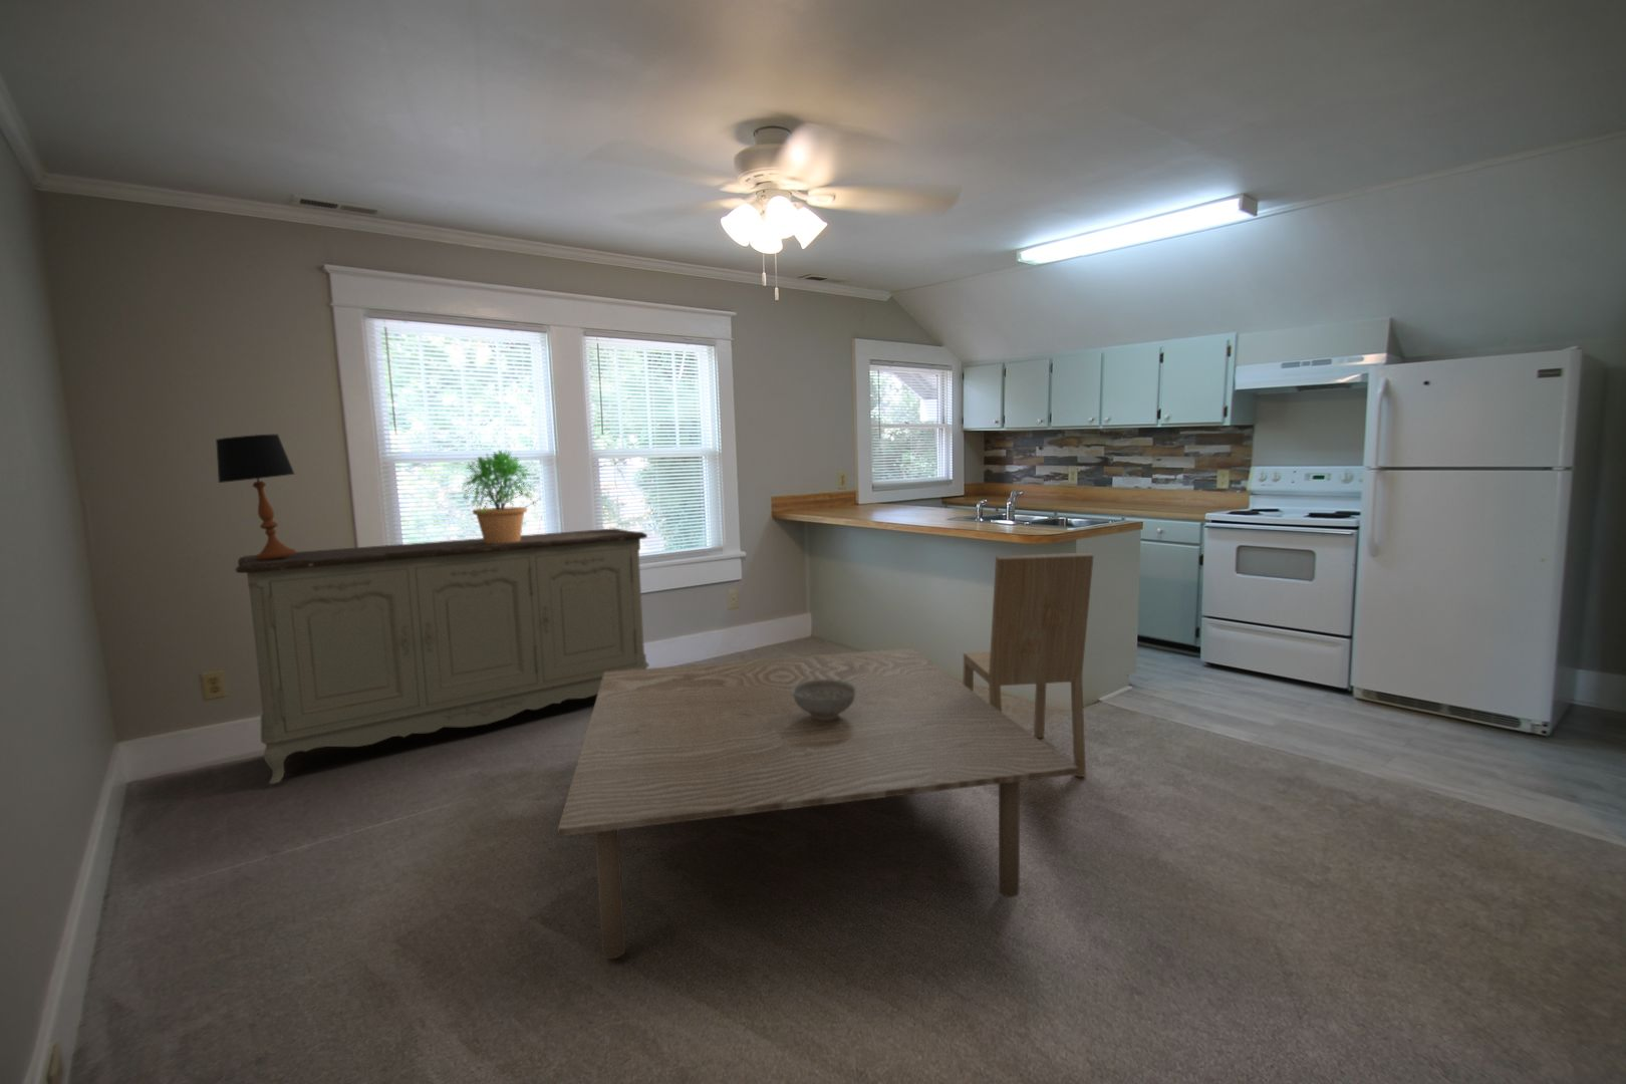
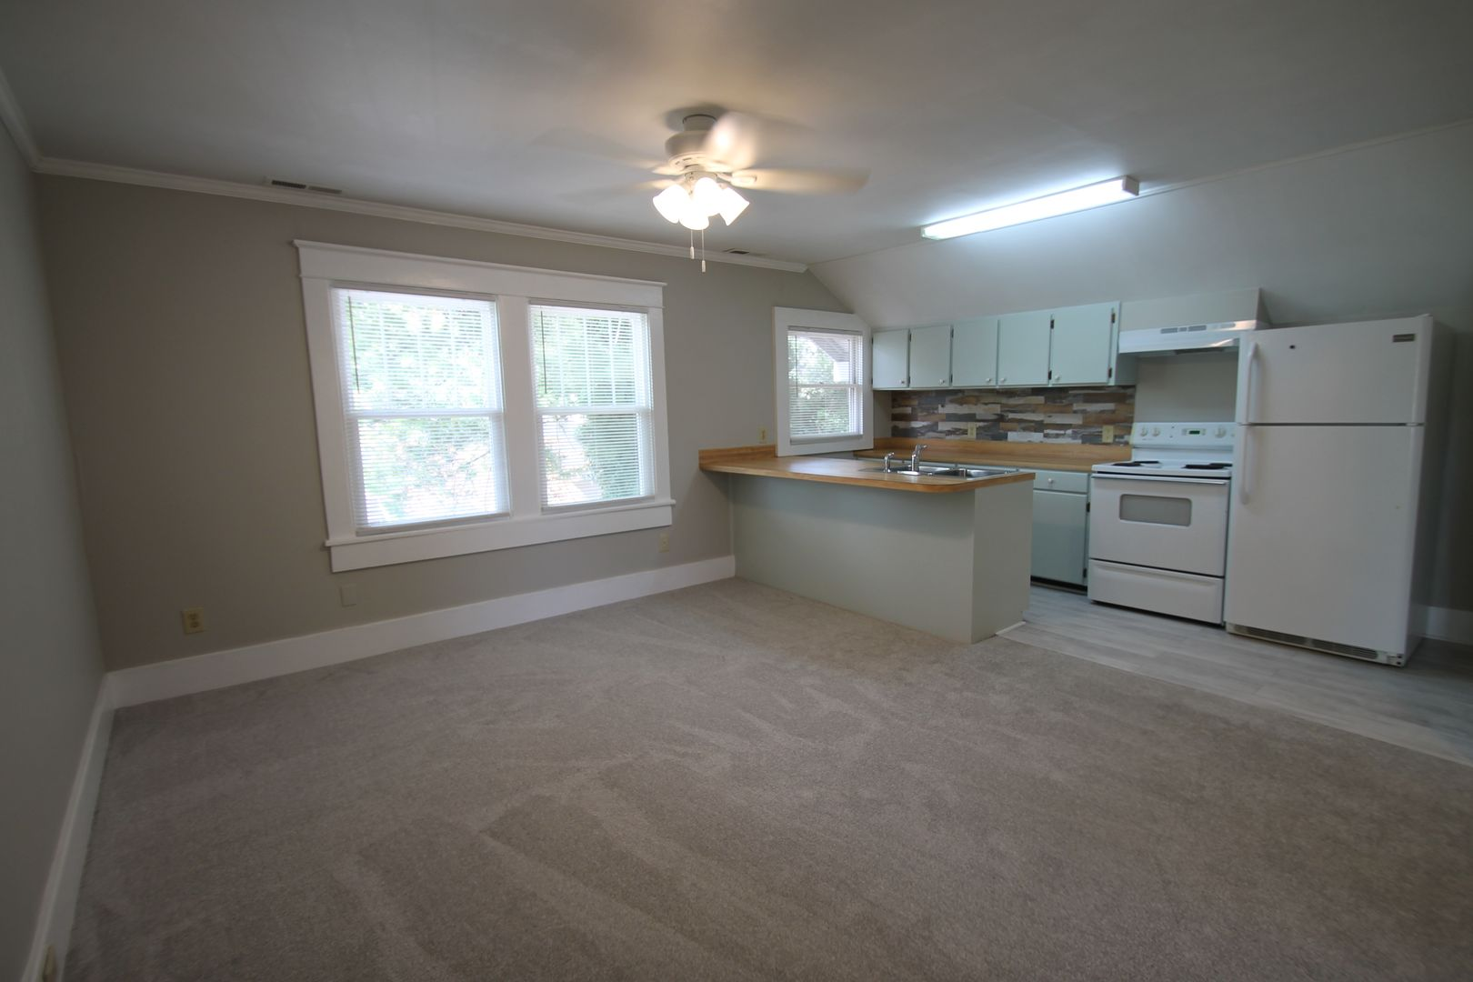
- decorative bowl (824, 702)
- potted plant (497, 495)
- table lamp (267, 500)
- coffee table (792, 763)
- dining chair (1022, 655)
- sideboard (471, 634)
